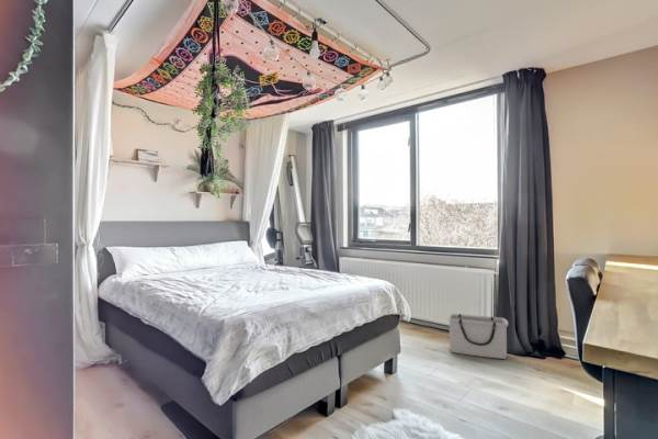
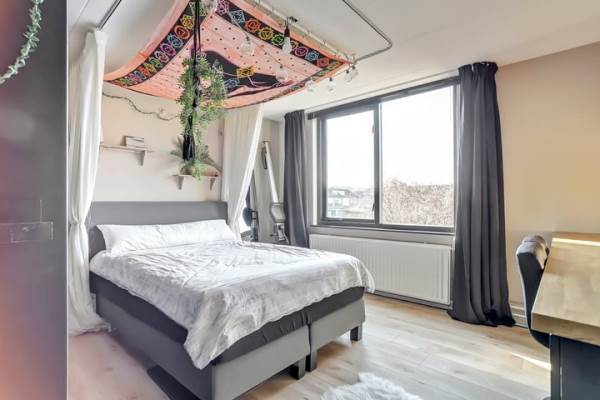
- storage bin (477, 335)
